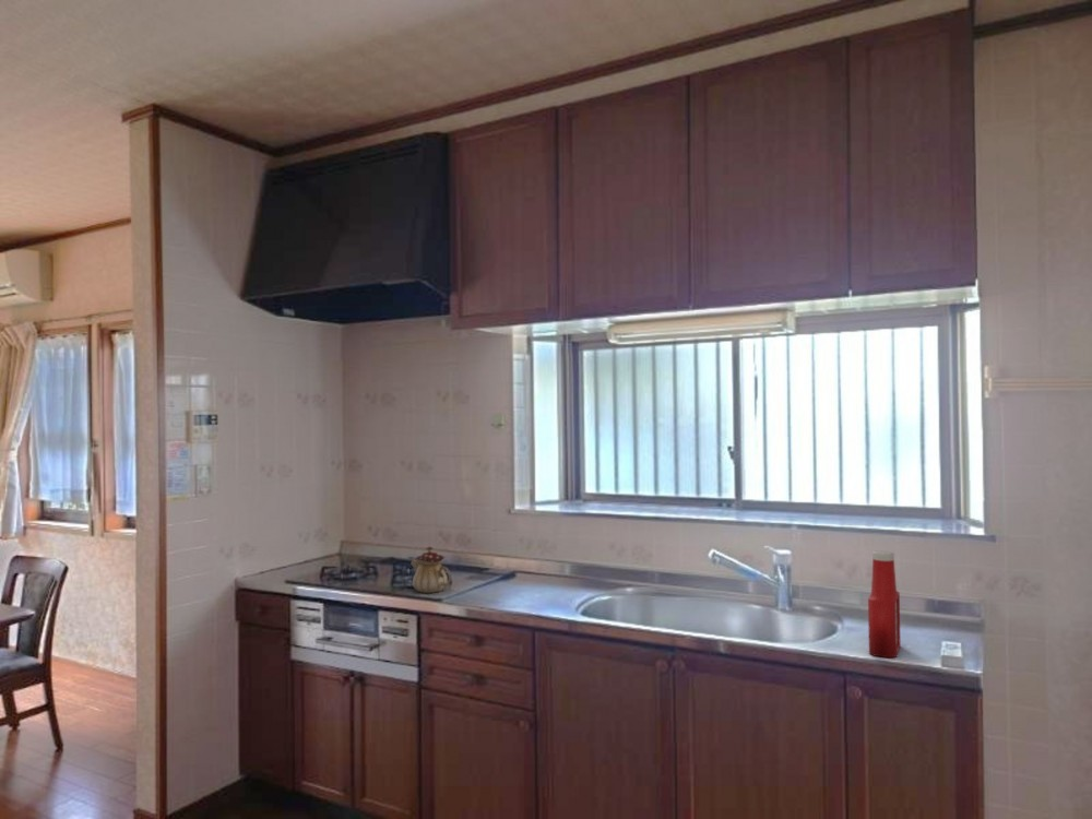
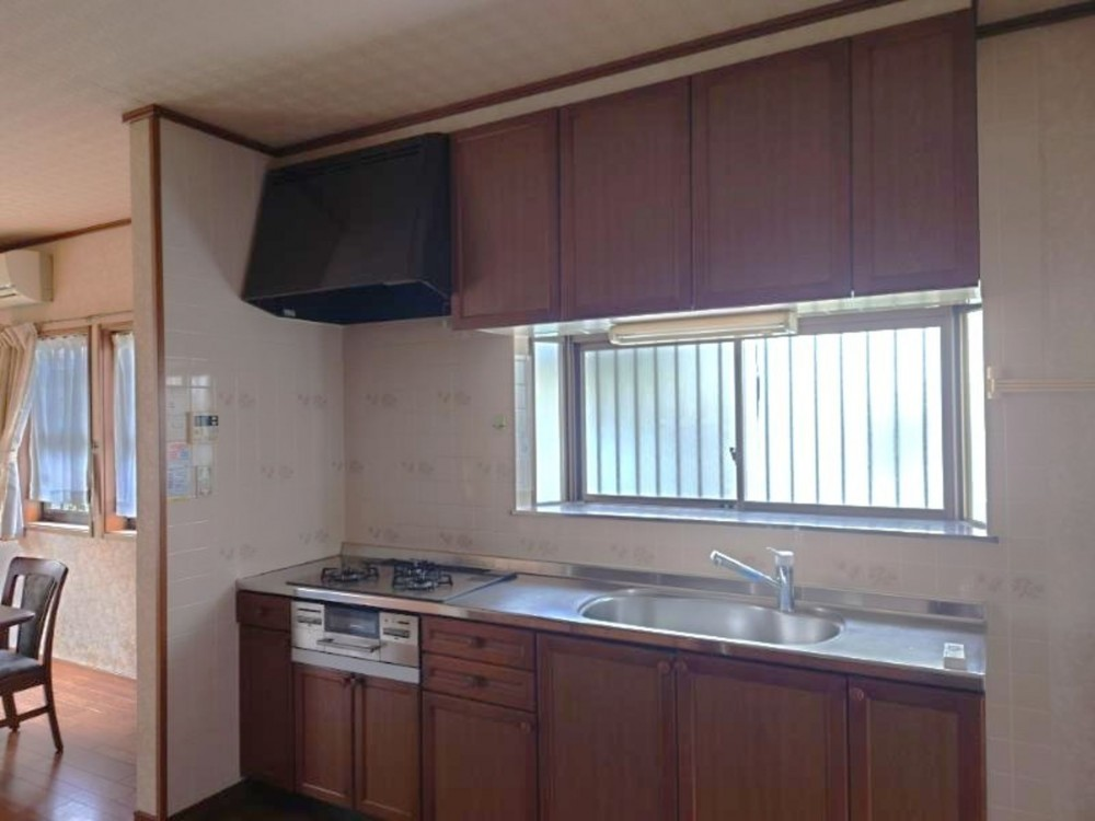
- teapot (431, 568)
- soap bottle (883, 601)
